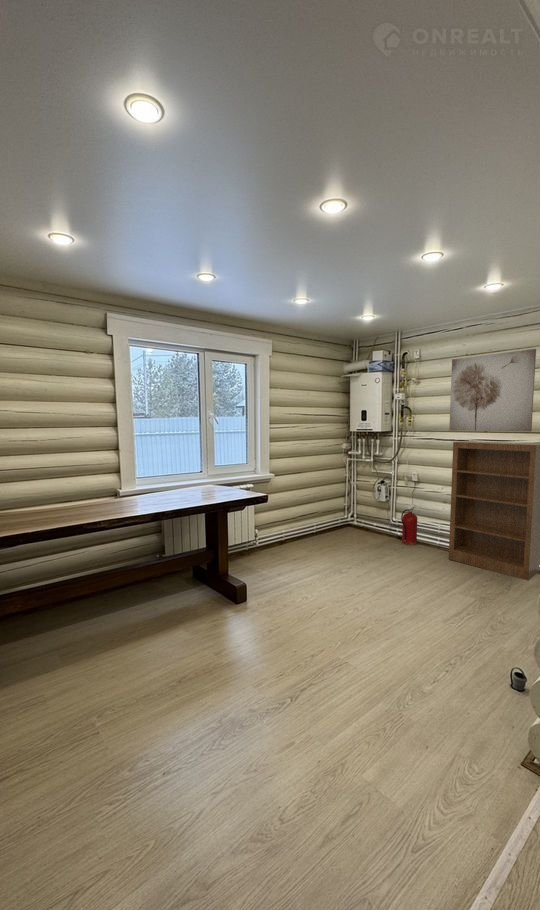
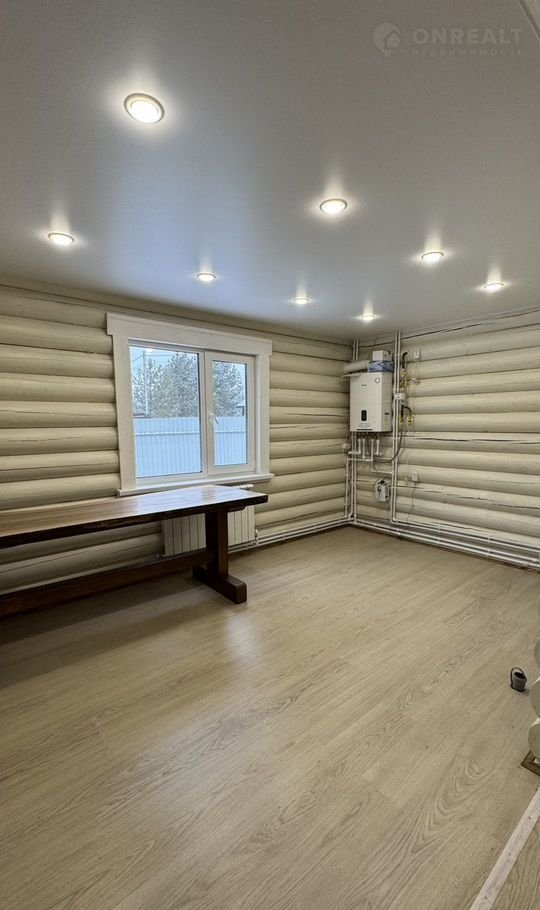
- wall art (489, 393)
- fire extinguisher (408, 524)
- bookshelf (495, 504)
